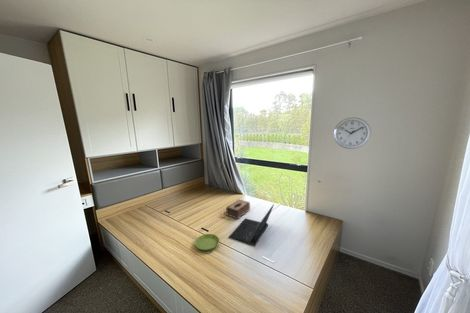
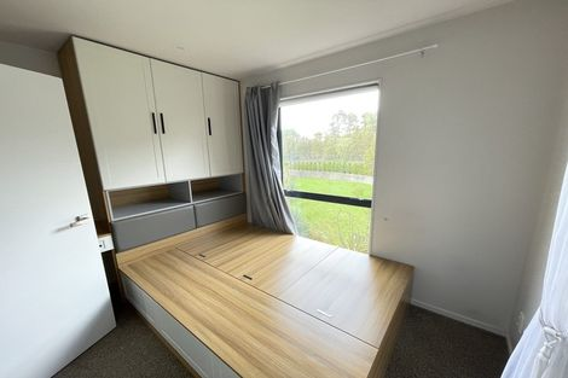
- saucer (207, 242)
- tissue box (238, 208)
- laptop computer (252, 220)
- wall clock (351, 133)
